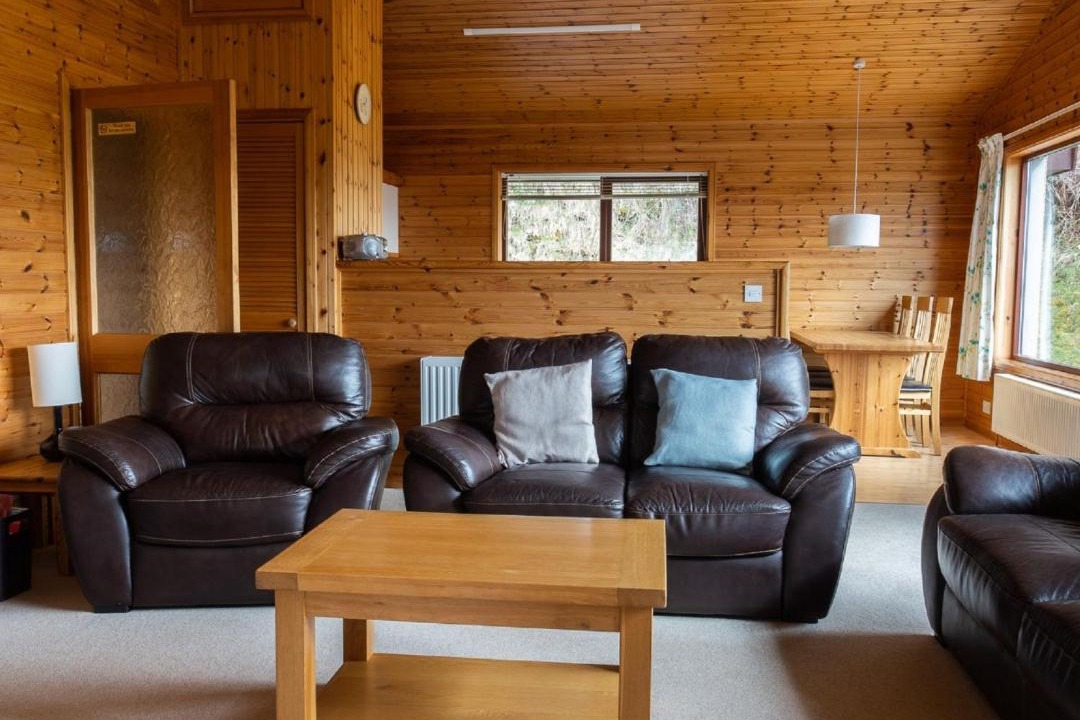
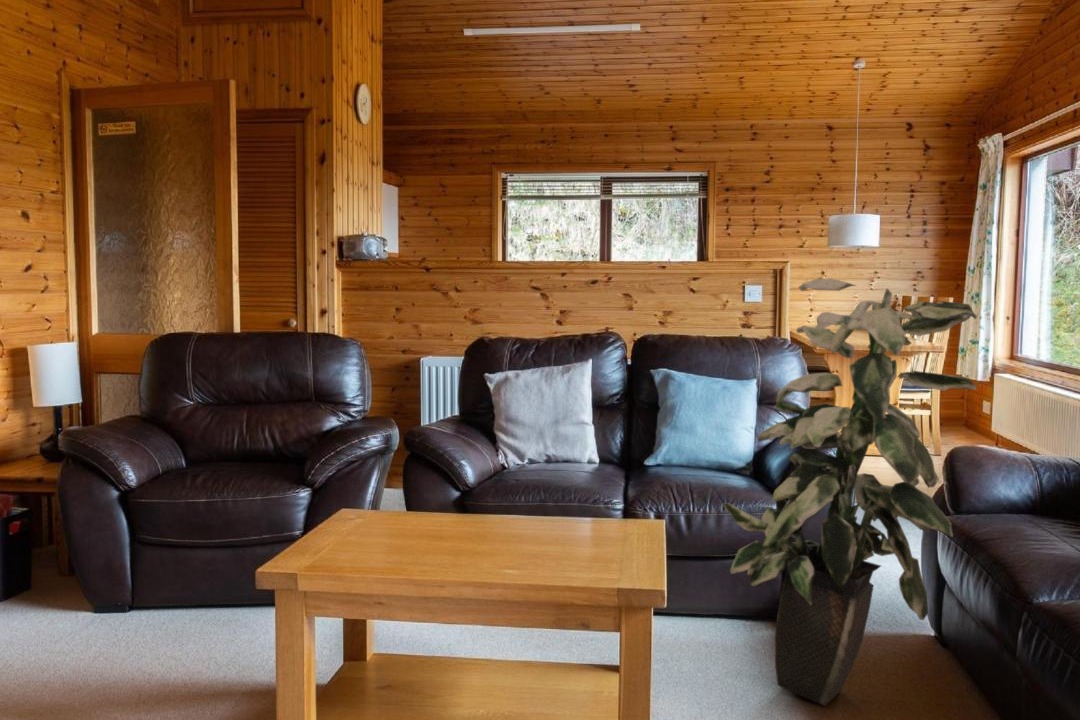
+ indoor plant (842, 489)
